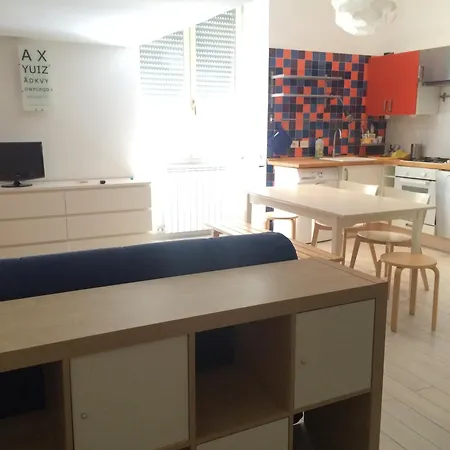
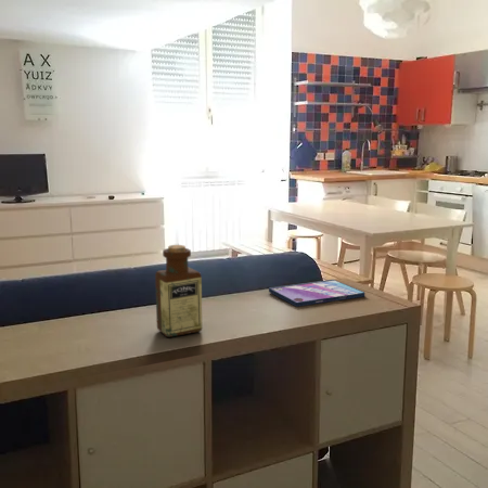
+ video game case (316, 292)
+ bottle (178, 288)
